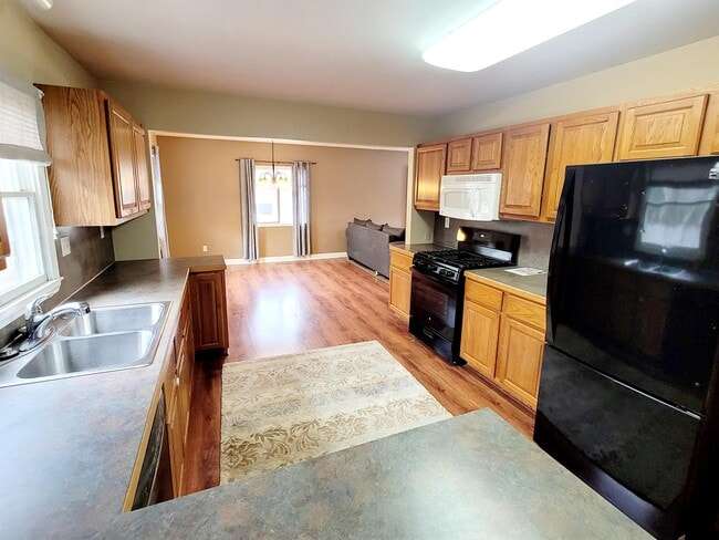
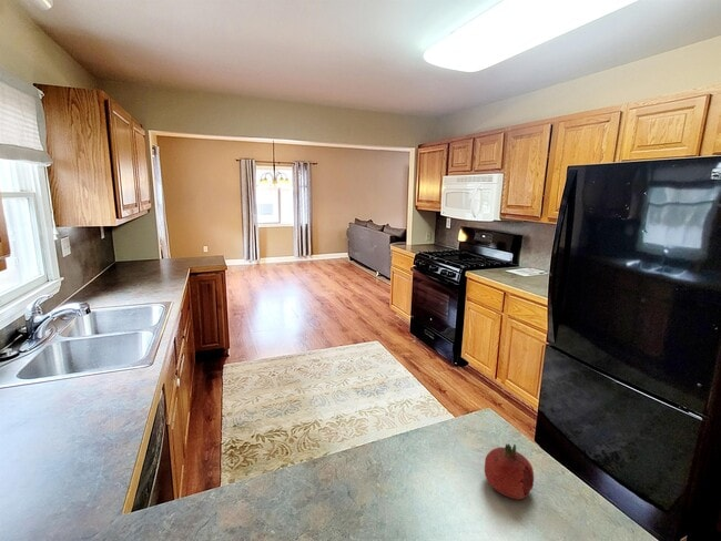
+ fruit (509, 465)
